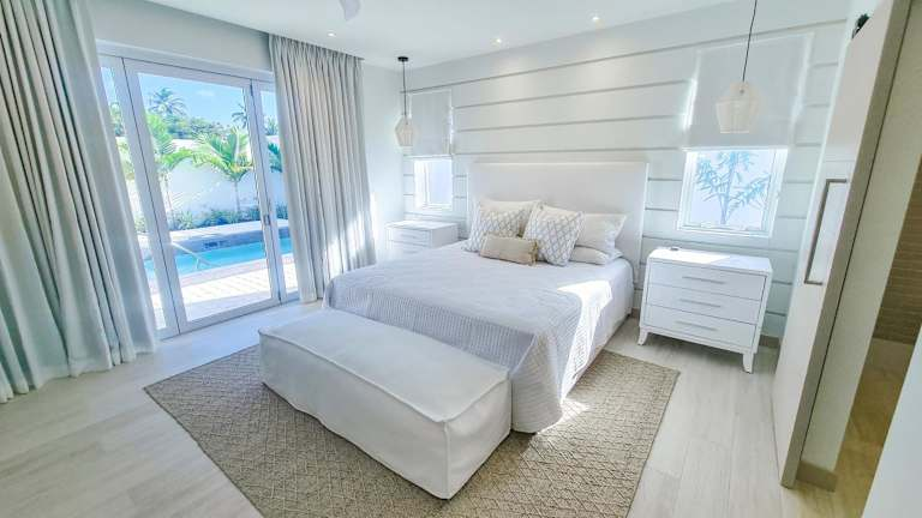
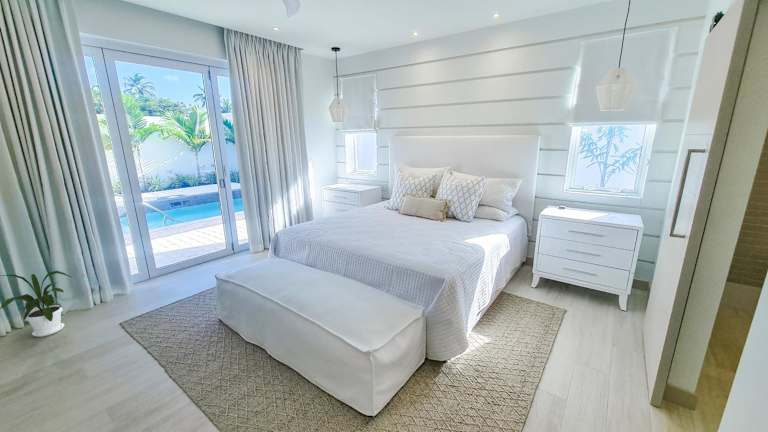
+ house plant (38, 301)
